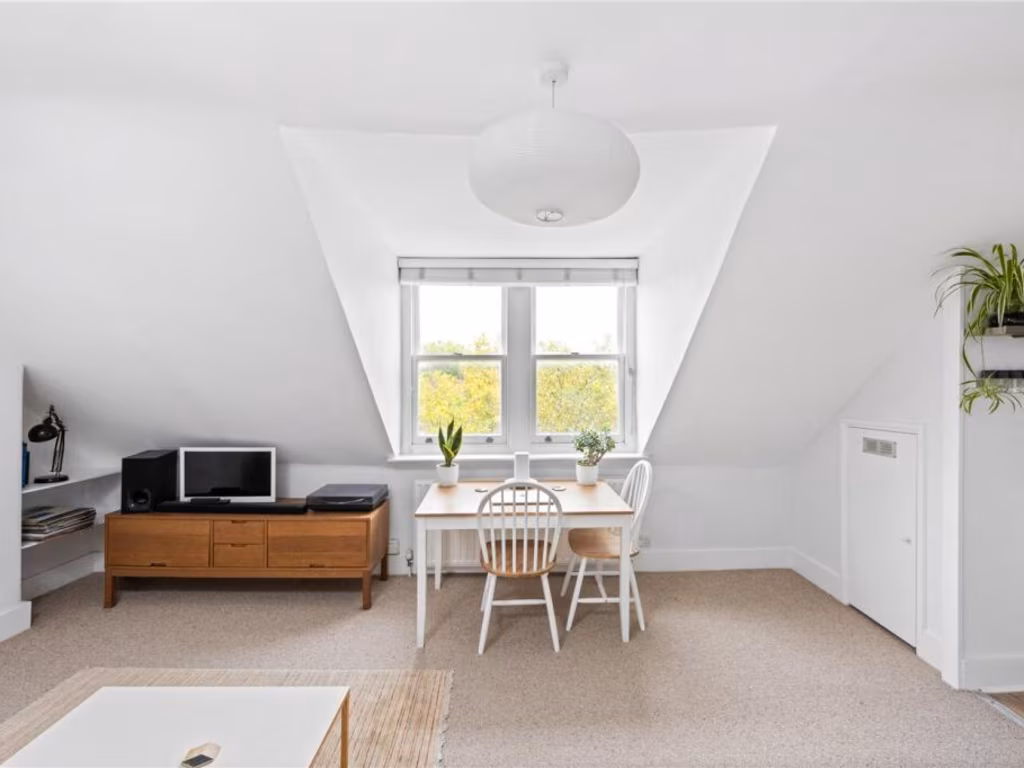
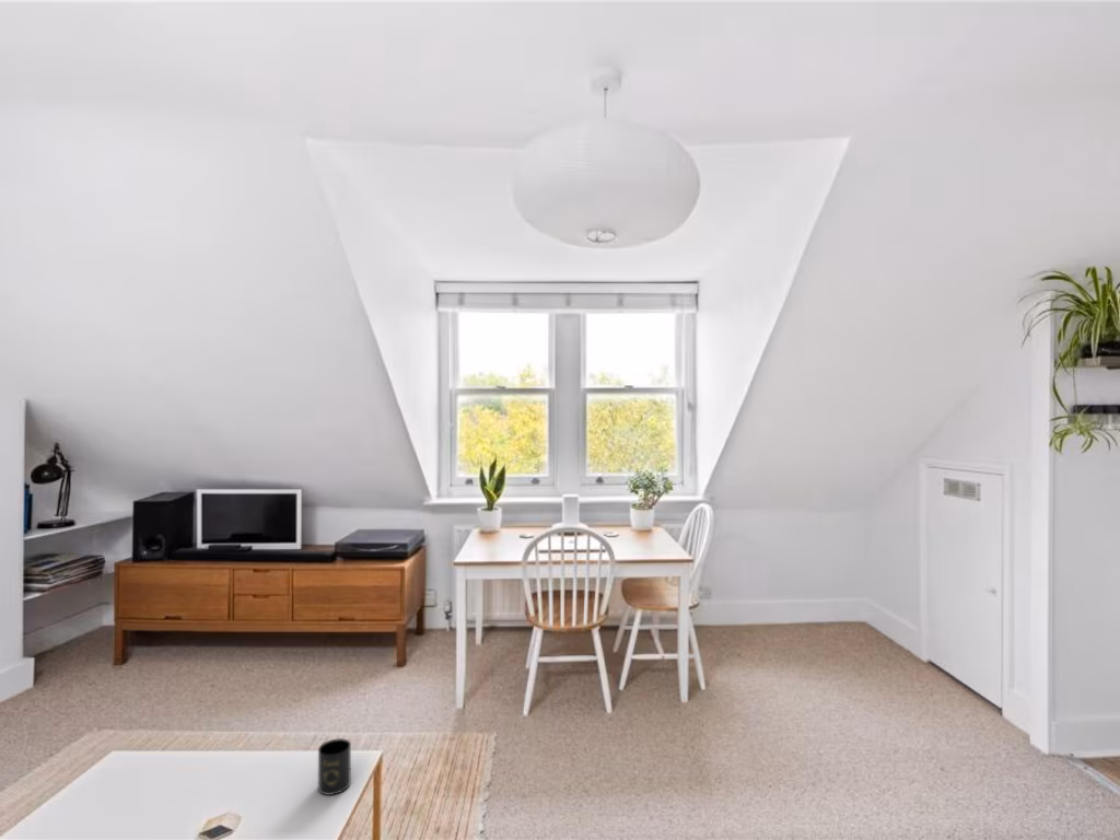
+ mug (336, 762)
